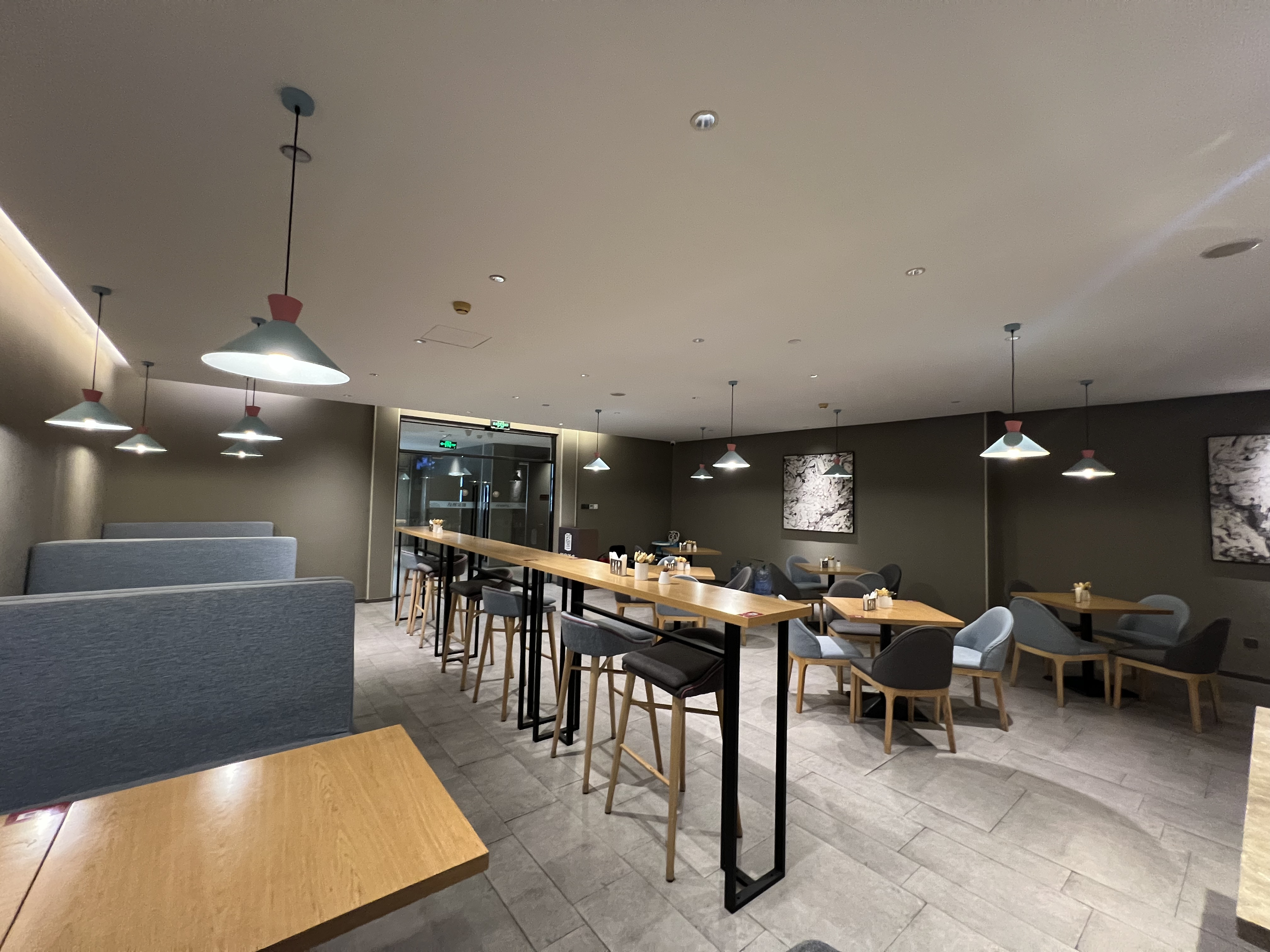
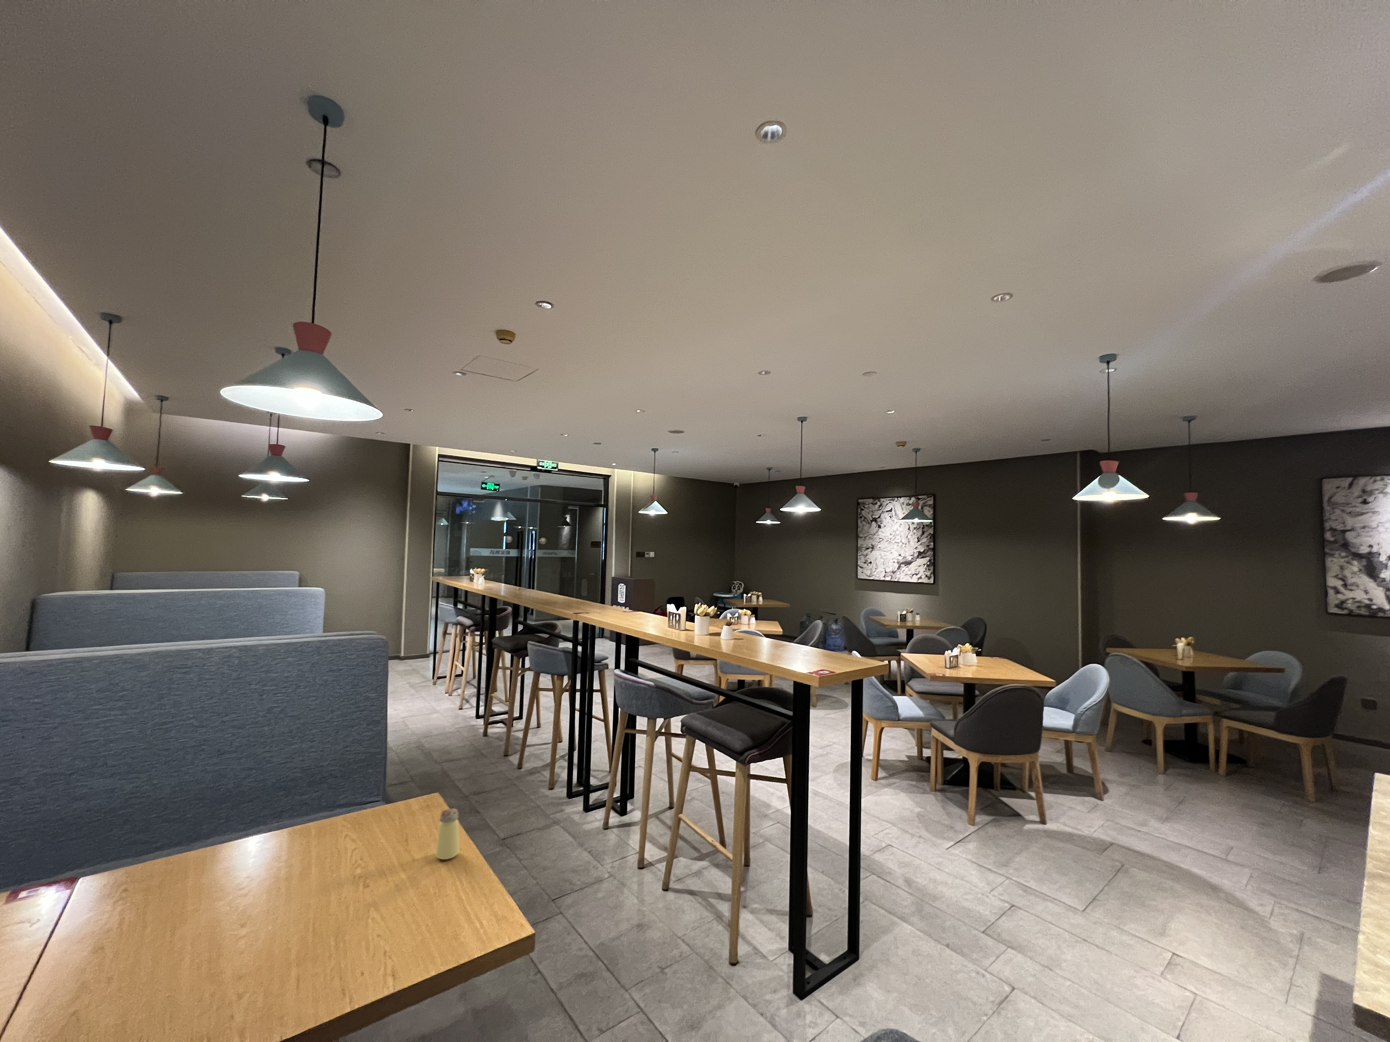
+ saltshaker (449, 833)
